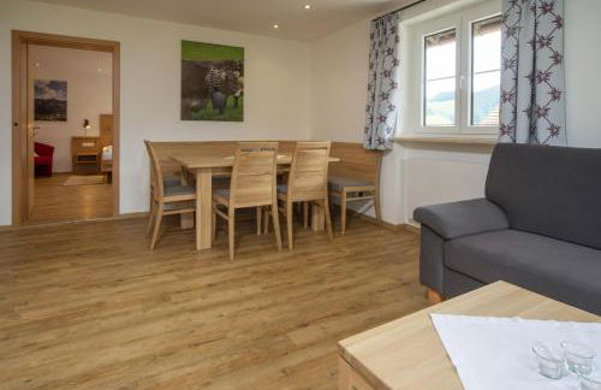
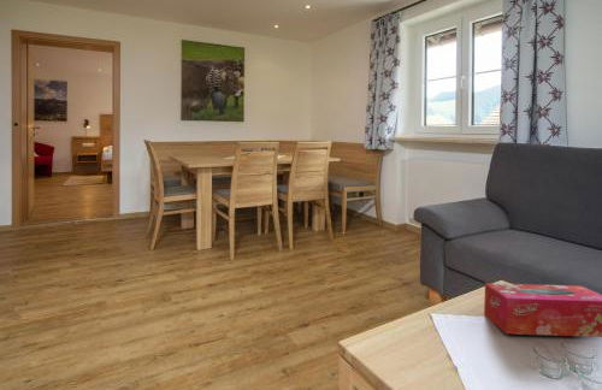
+ tissue box (545, 308)
